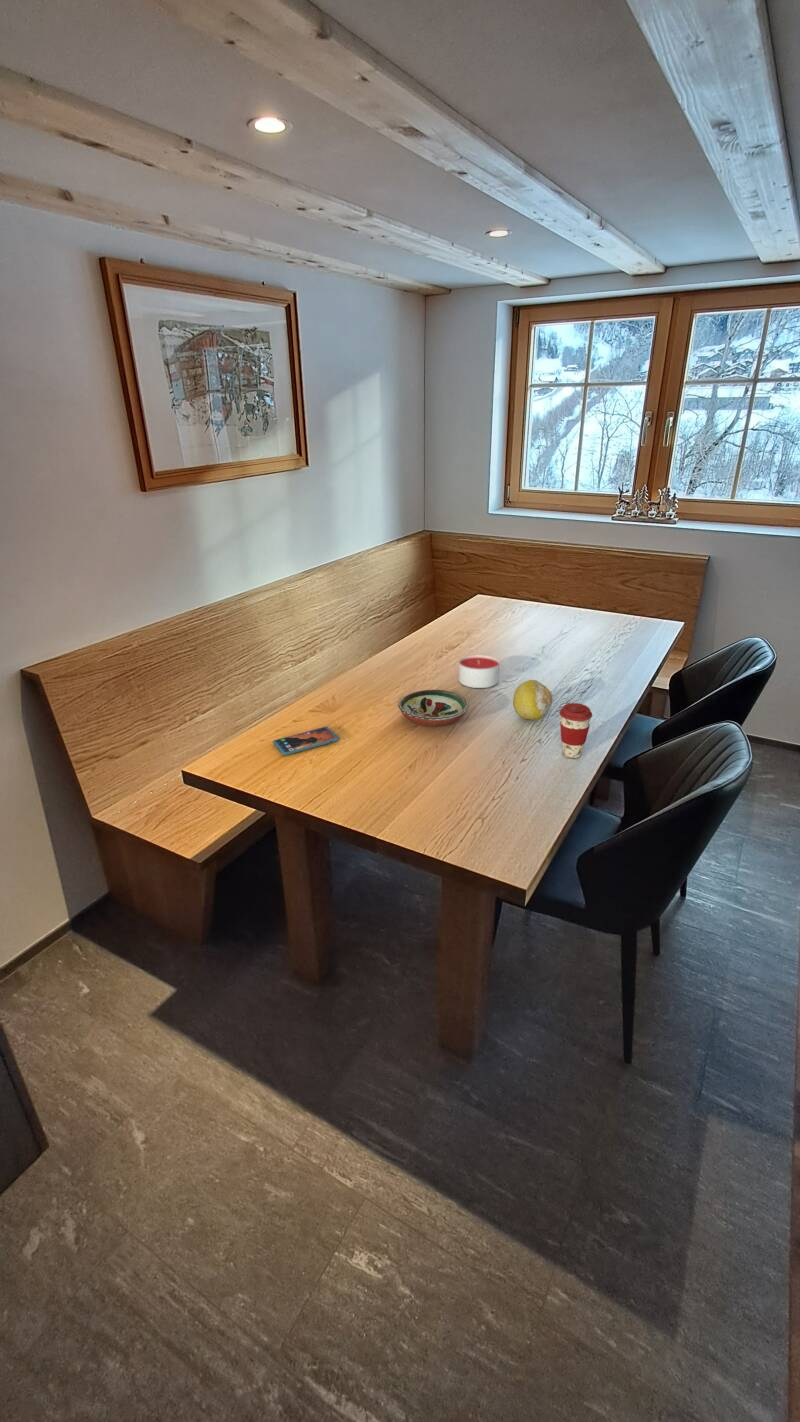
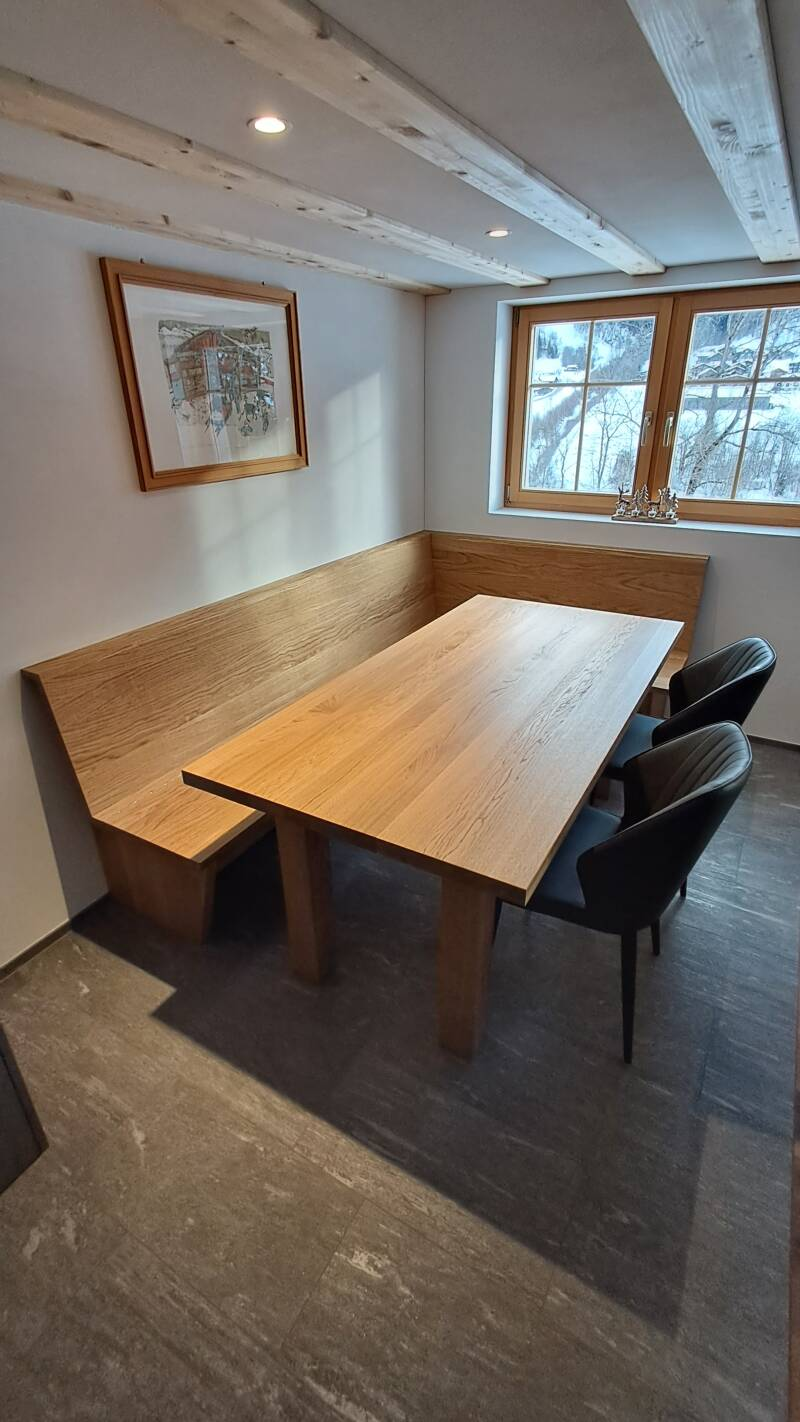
- smartphone (306, 740)
- candle (478, 670)
- decorative bowl (433, 711)
- coffee cup (574, 731)
- fruit (532, 700)
